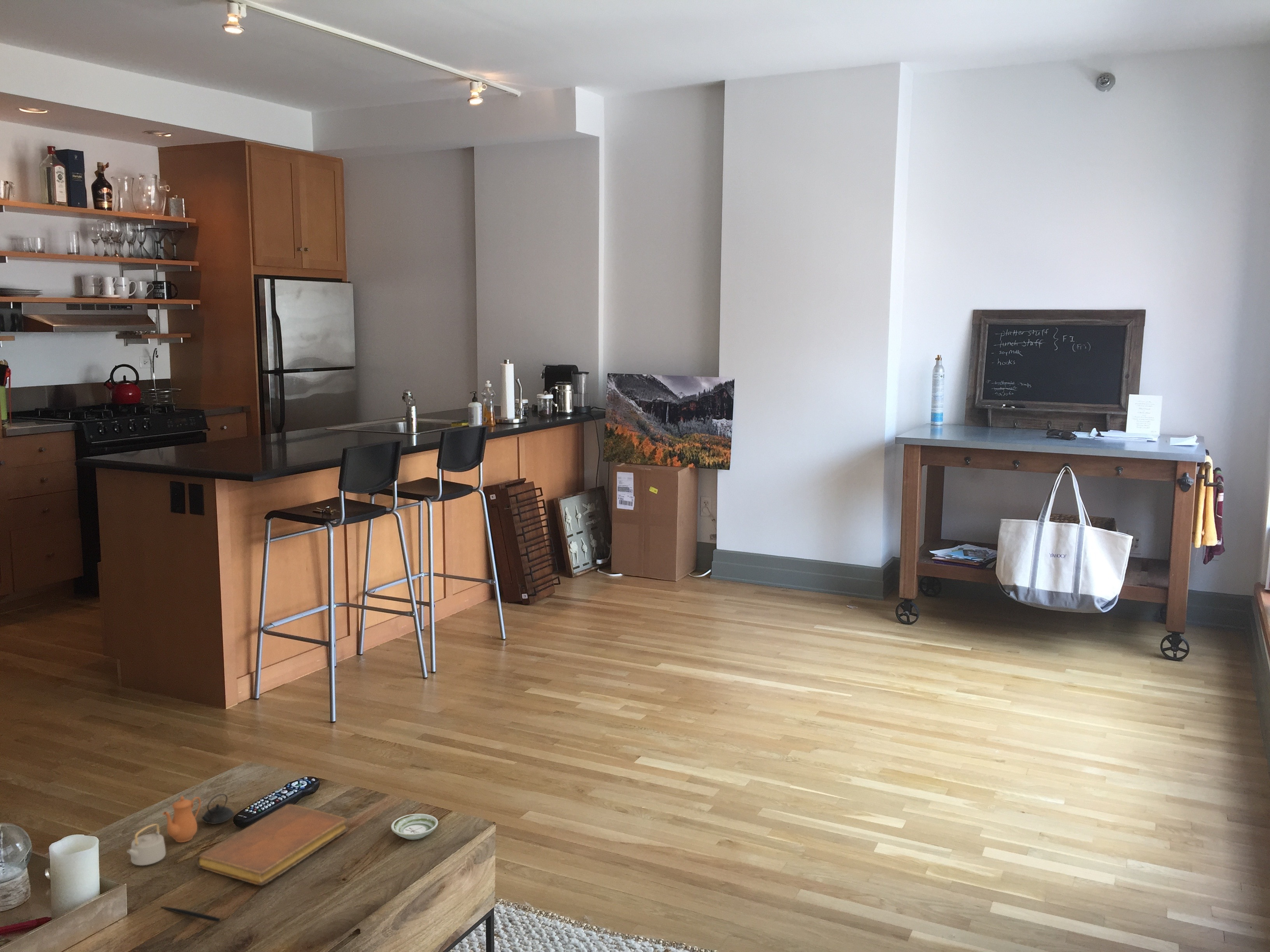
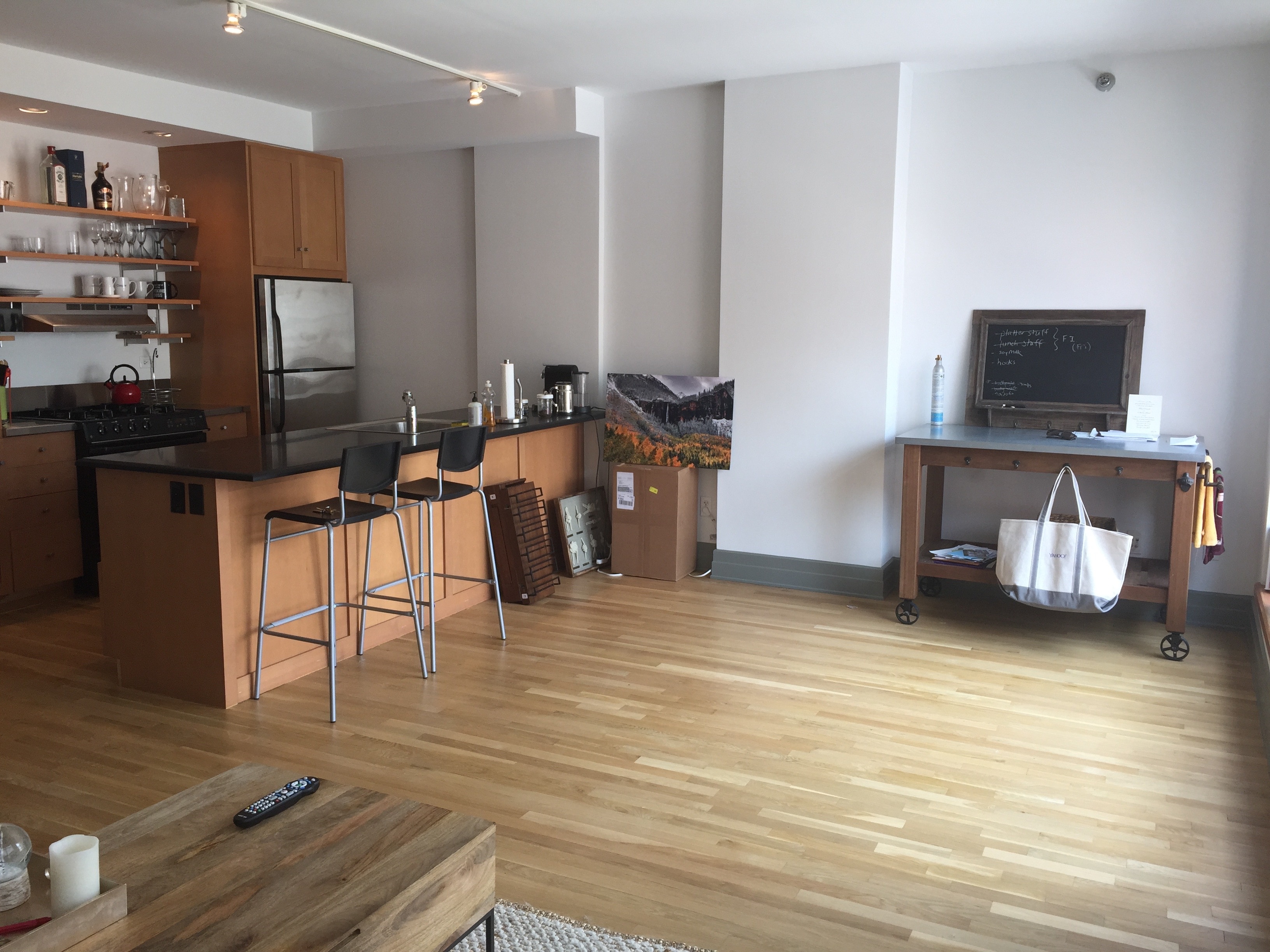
- pen (189, 912)
- notebook (275, 842)
- saucer (415, 829)
- teapot (181, 819)
